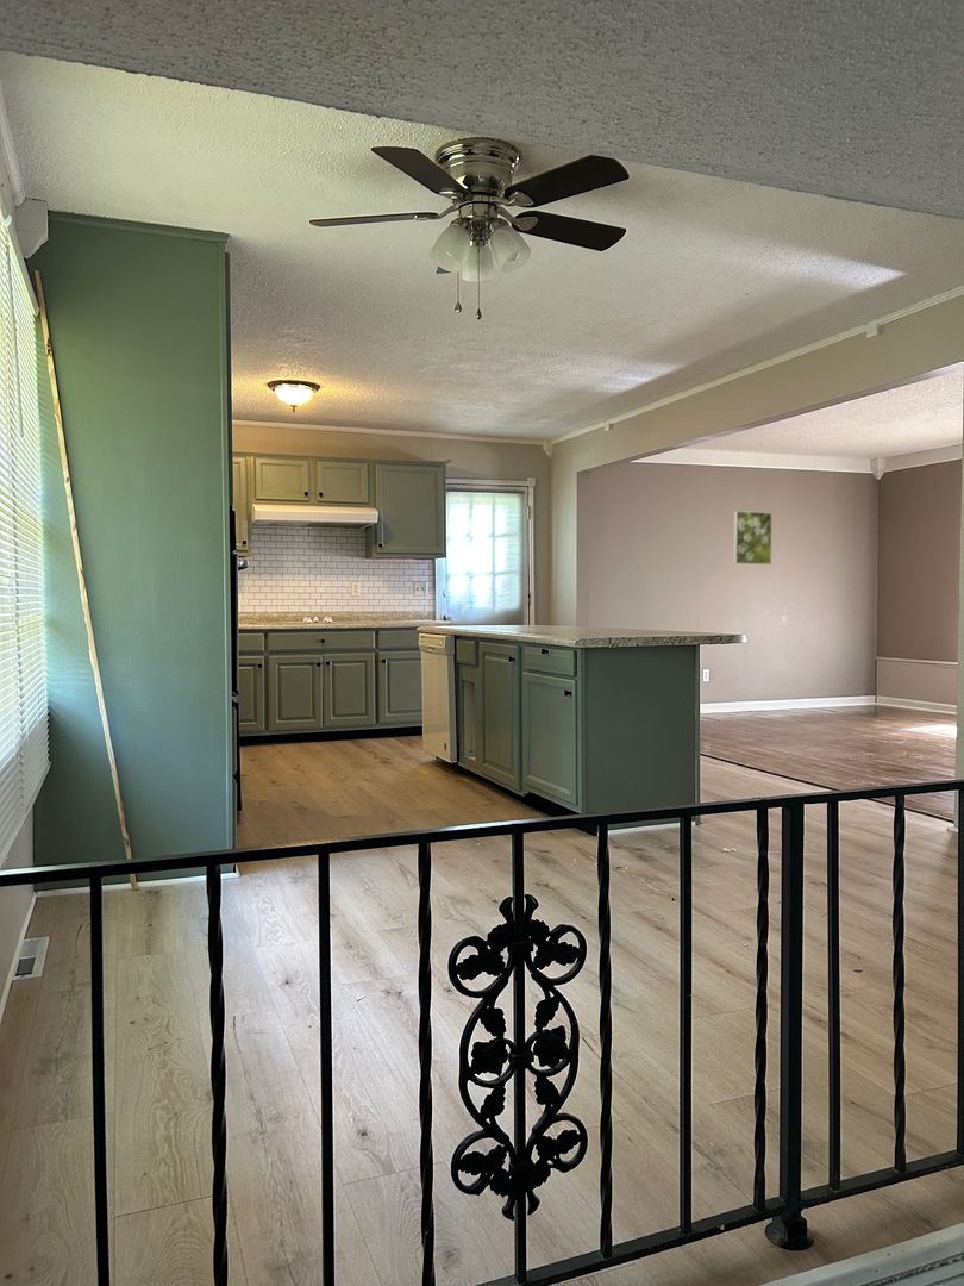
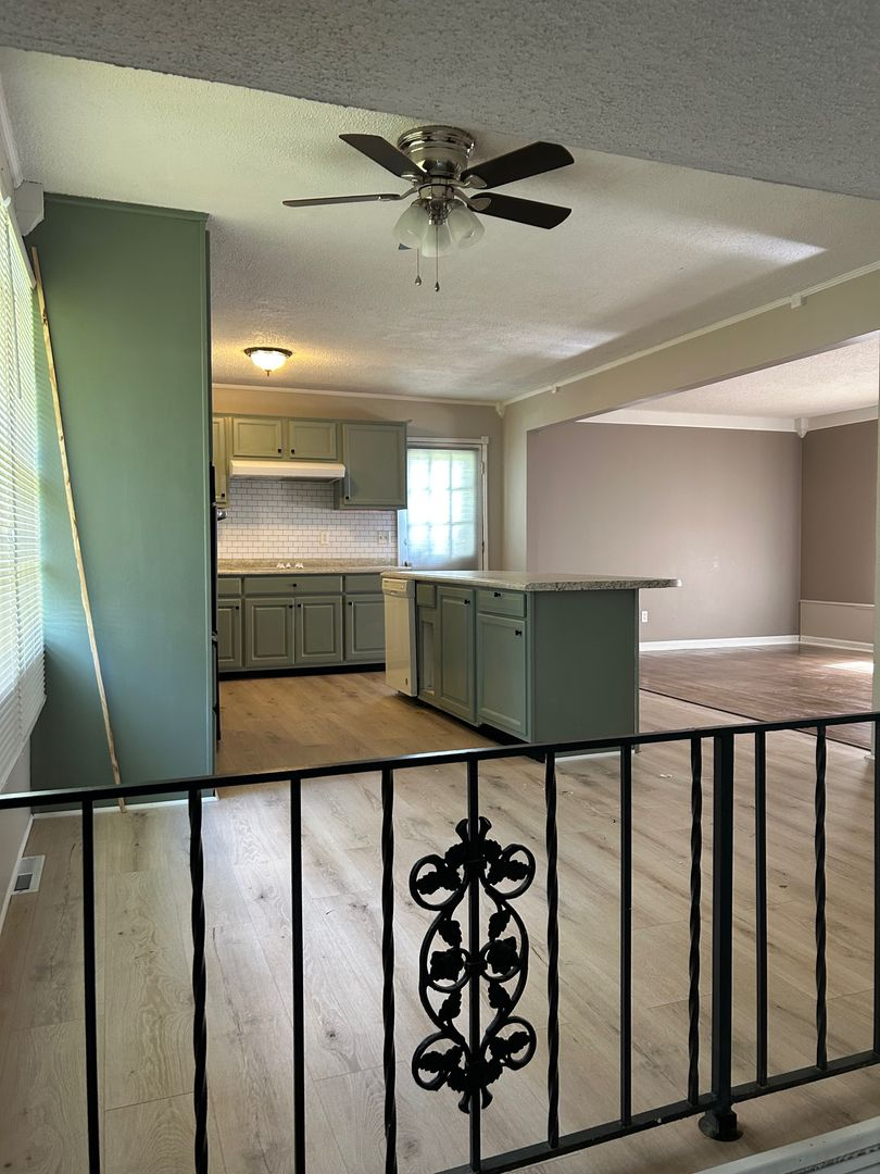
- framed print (752, 537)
